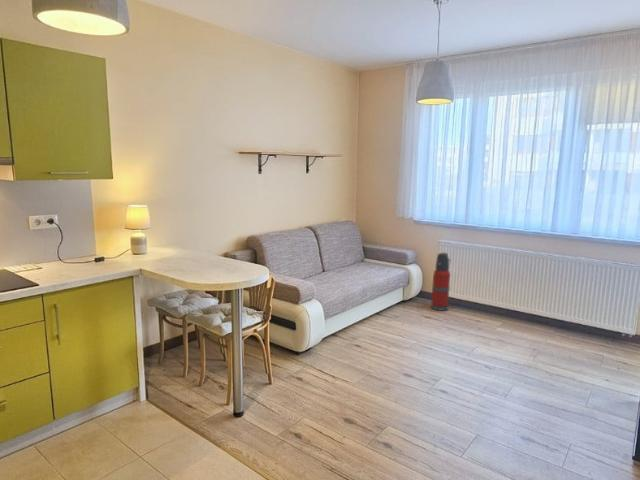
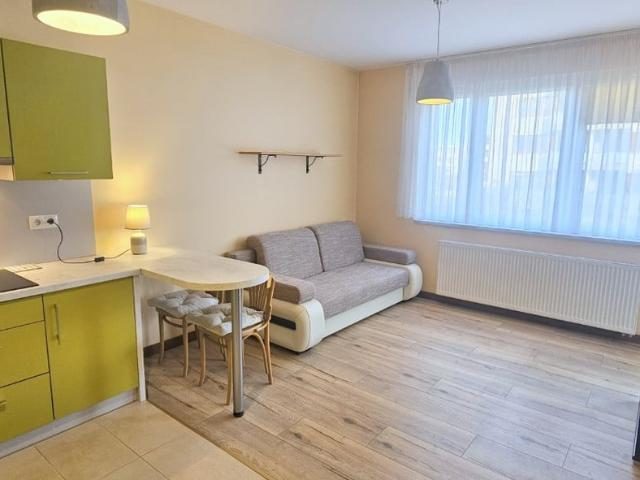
- fire extinguisher (442, 280)
